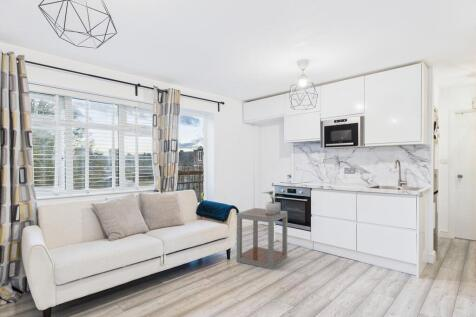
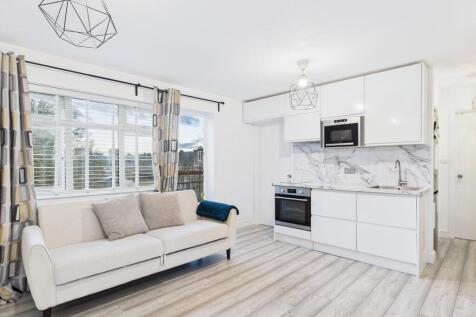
- side table (257, 235)
- potted plant (272, 201)
